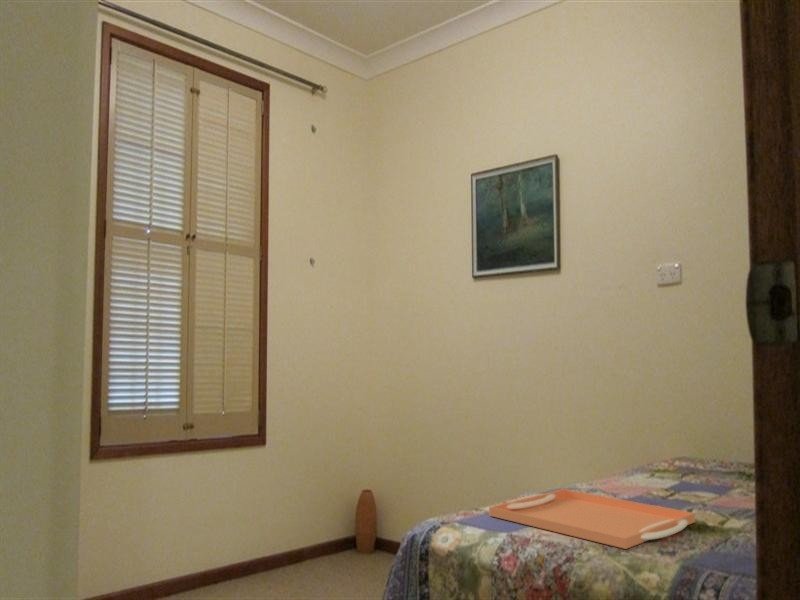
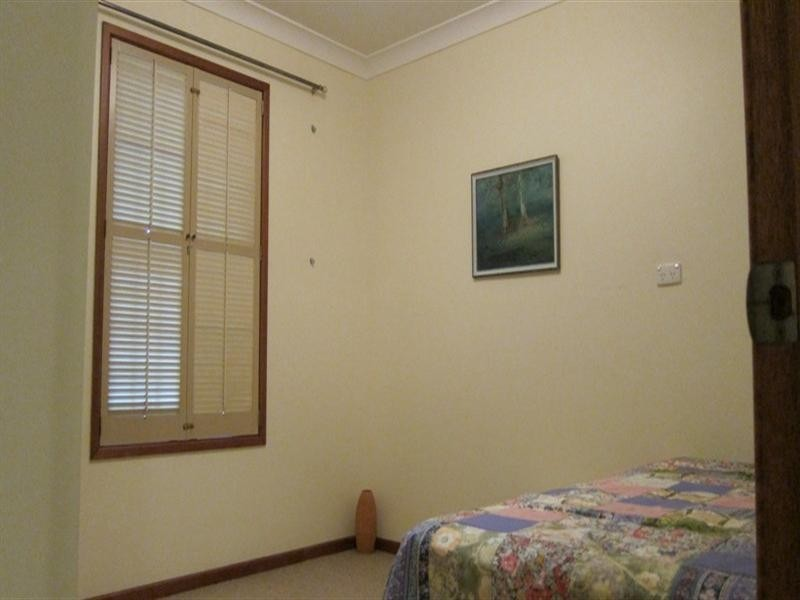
- serving tray (590, 514)
